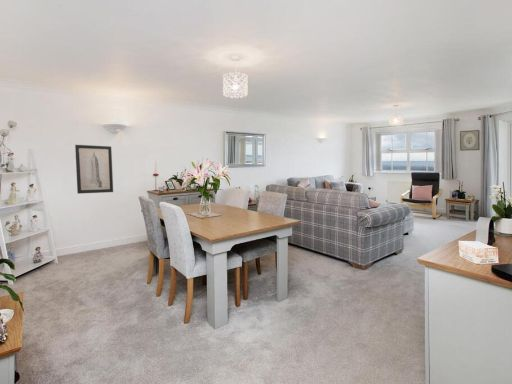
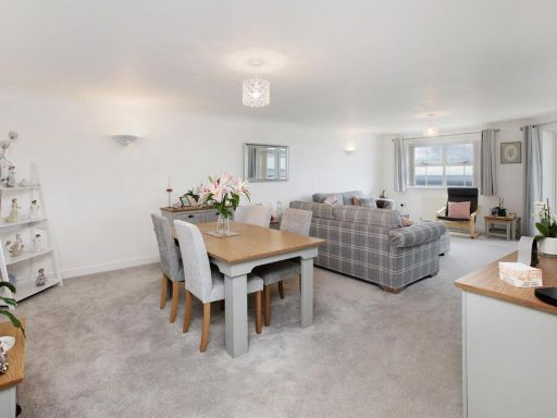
- wall art (94, 169)
